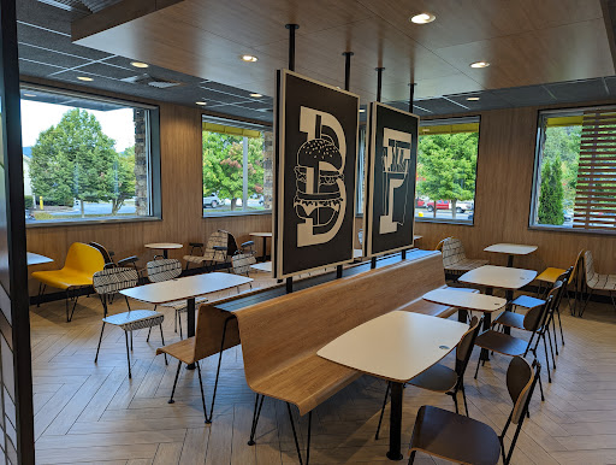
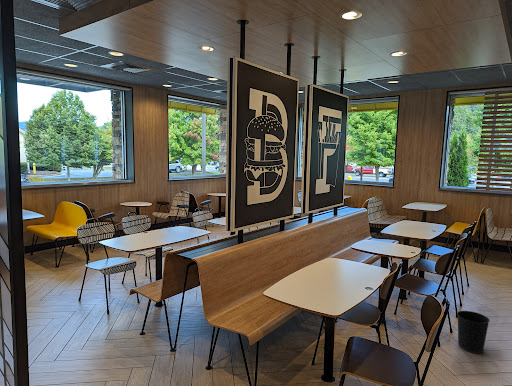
+ wastebasket (471, 332)
